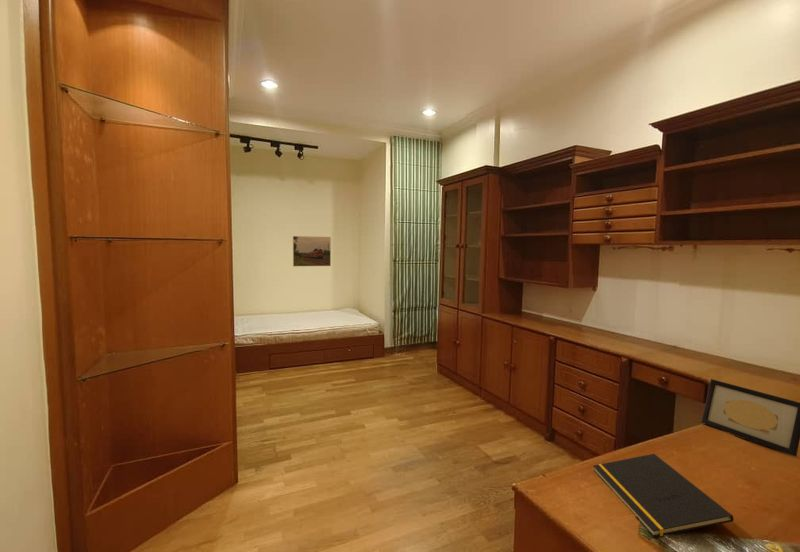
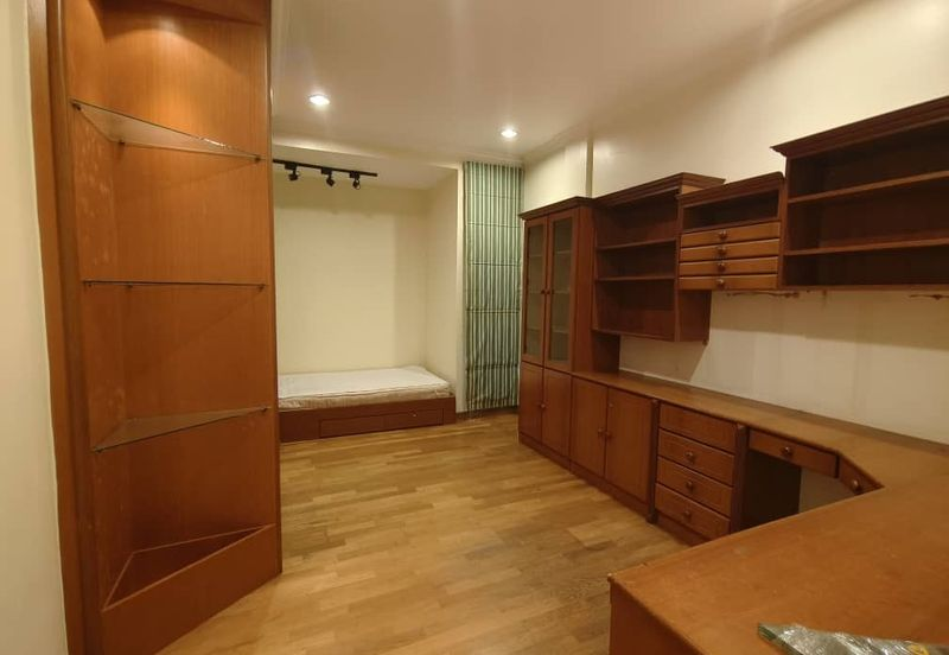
- picture frame (752, 413)
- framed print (312, 251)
- notepad (654, 490)
